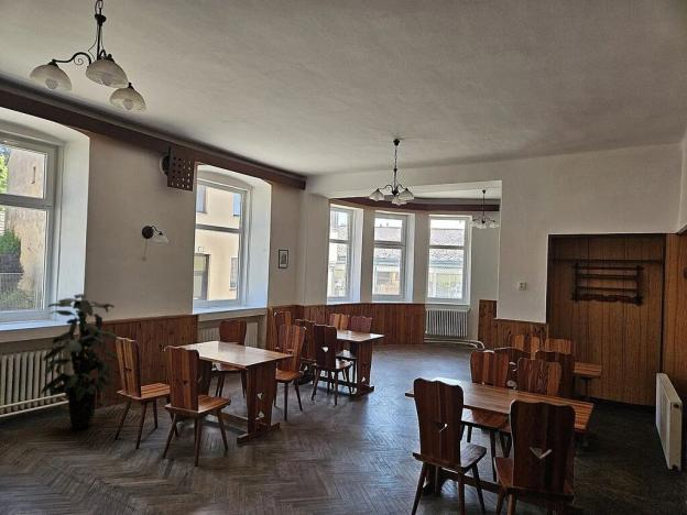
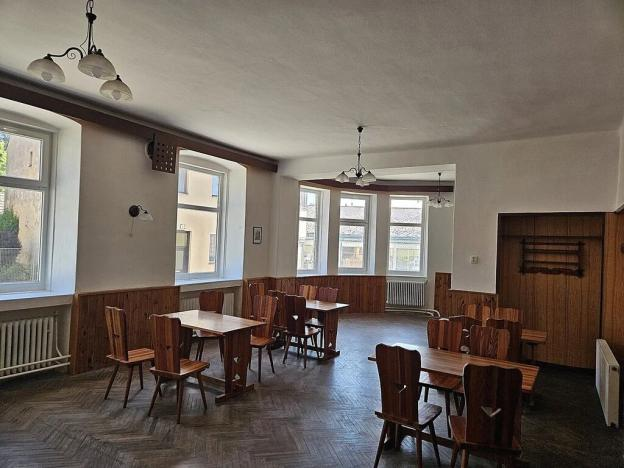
- indoor plant (79, 359)
